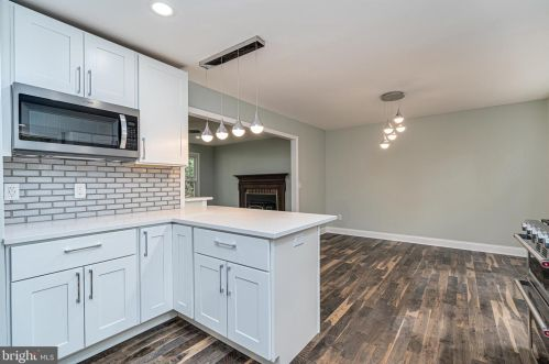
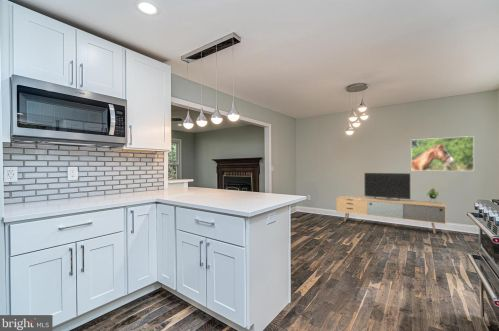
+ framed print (440, 154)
+ media console (385, 199)
